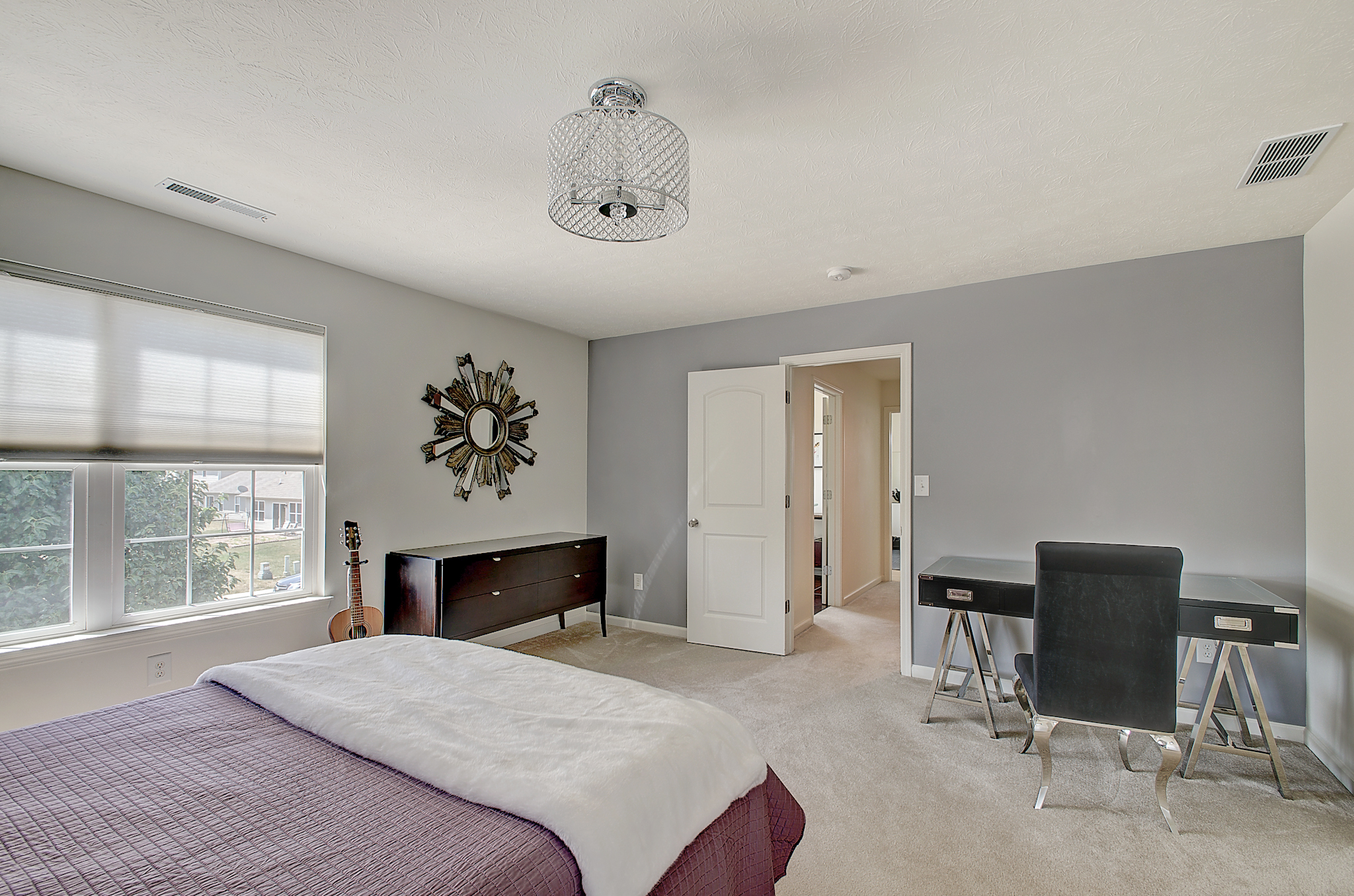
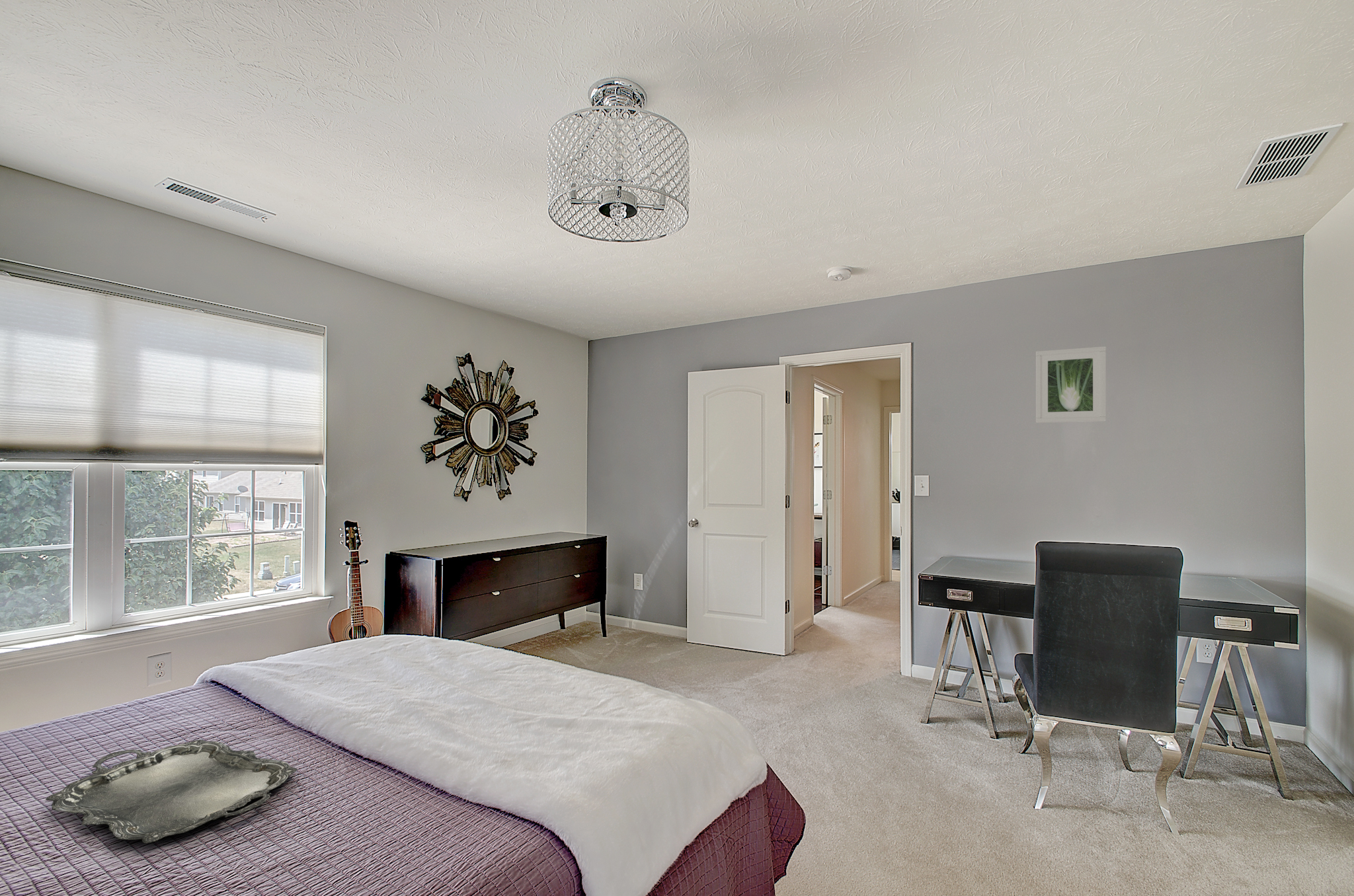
+ serving tray (177, 784)
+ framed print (1070, 385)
